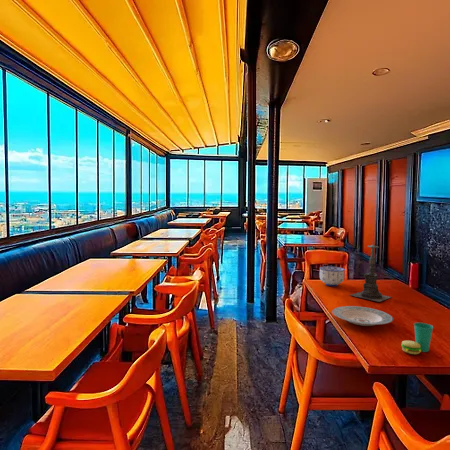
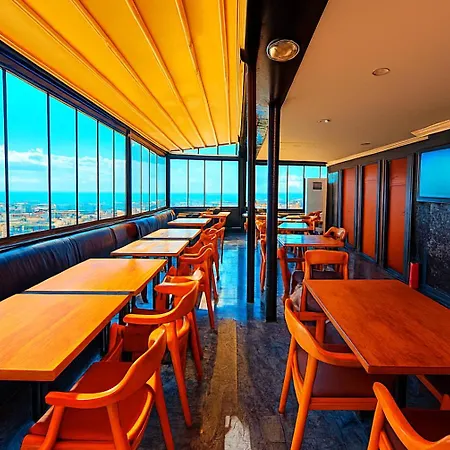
- plate (361, 317)
- cup (417, 338)
- bowl (331, 276)
- candle holder (371, 267)
